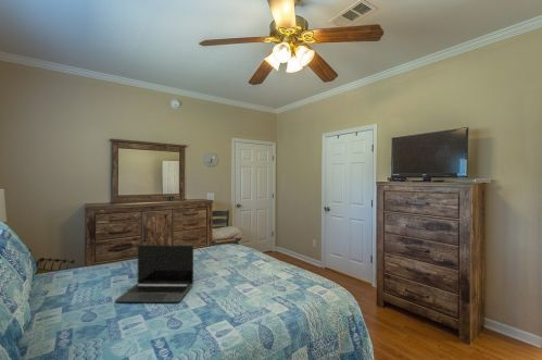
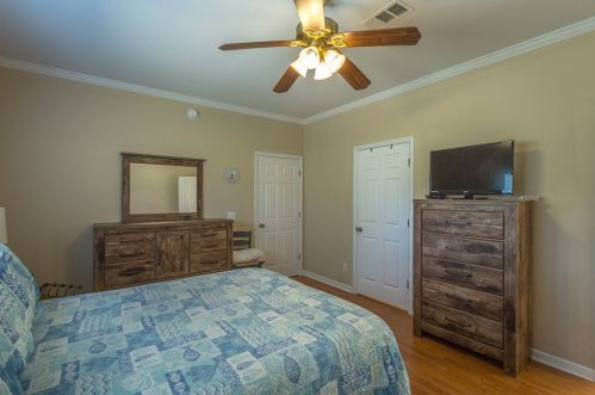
- laptop (156, 271)
